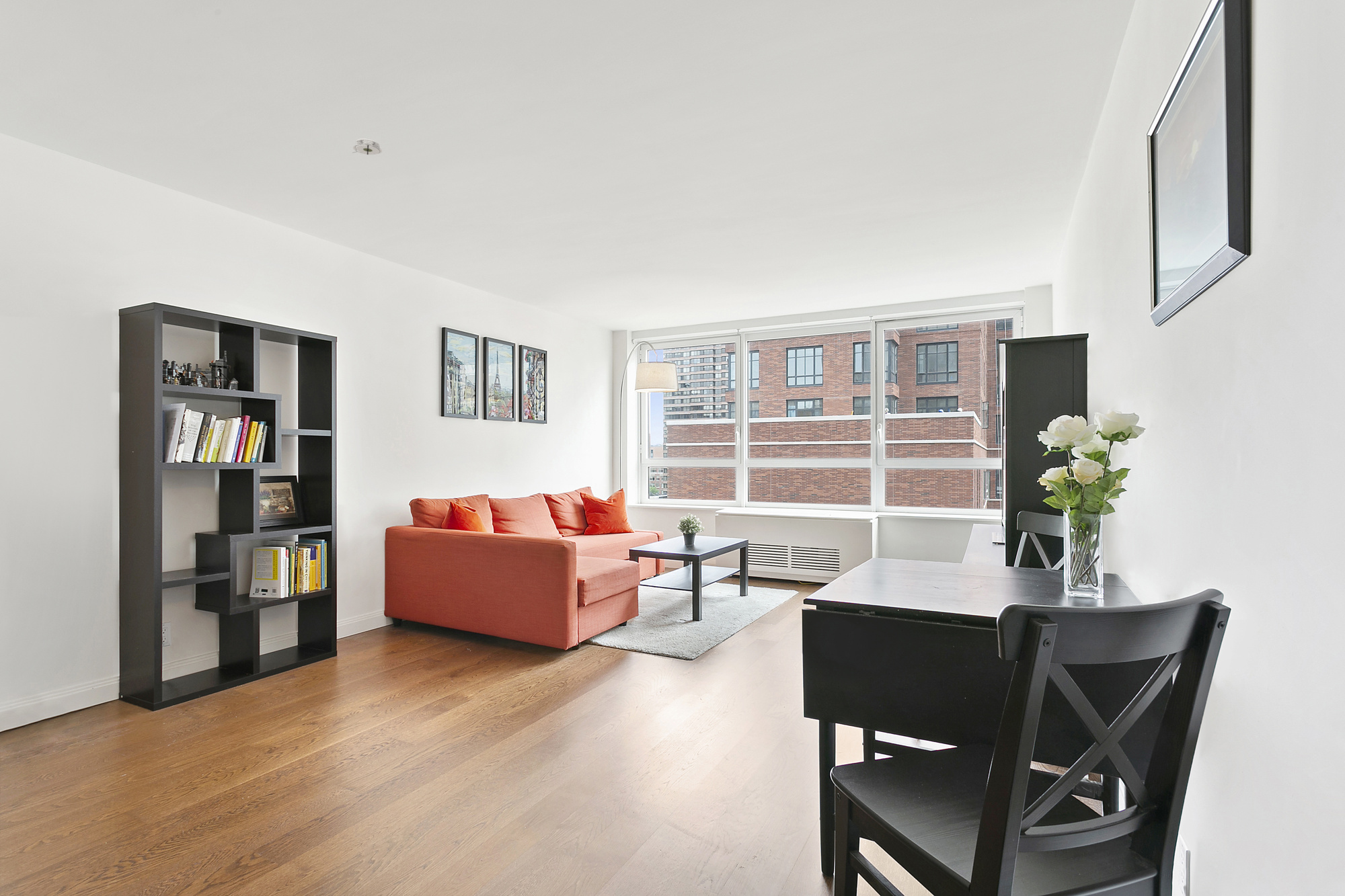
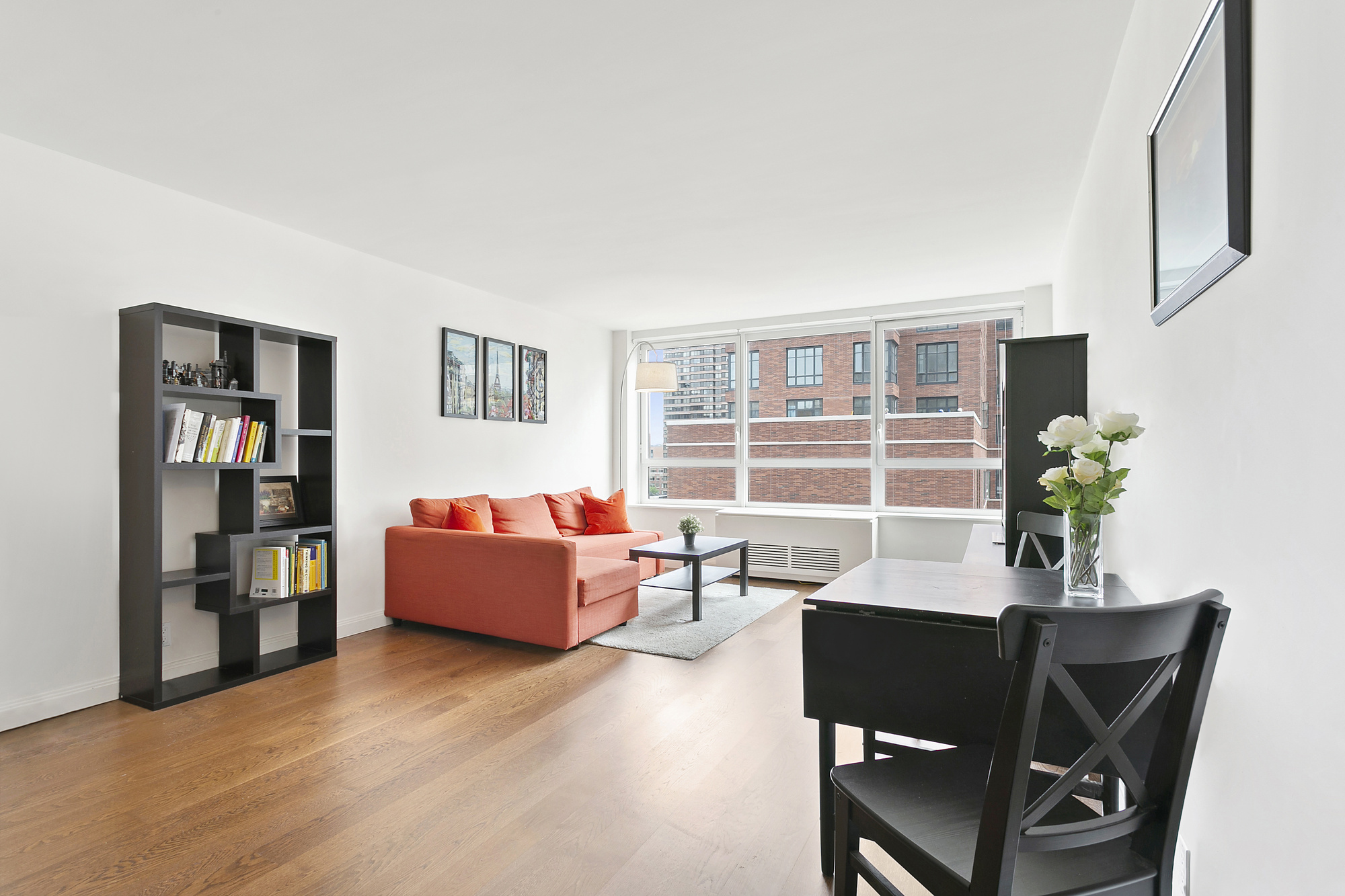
- smoke detector (367, 147)
